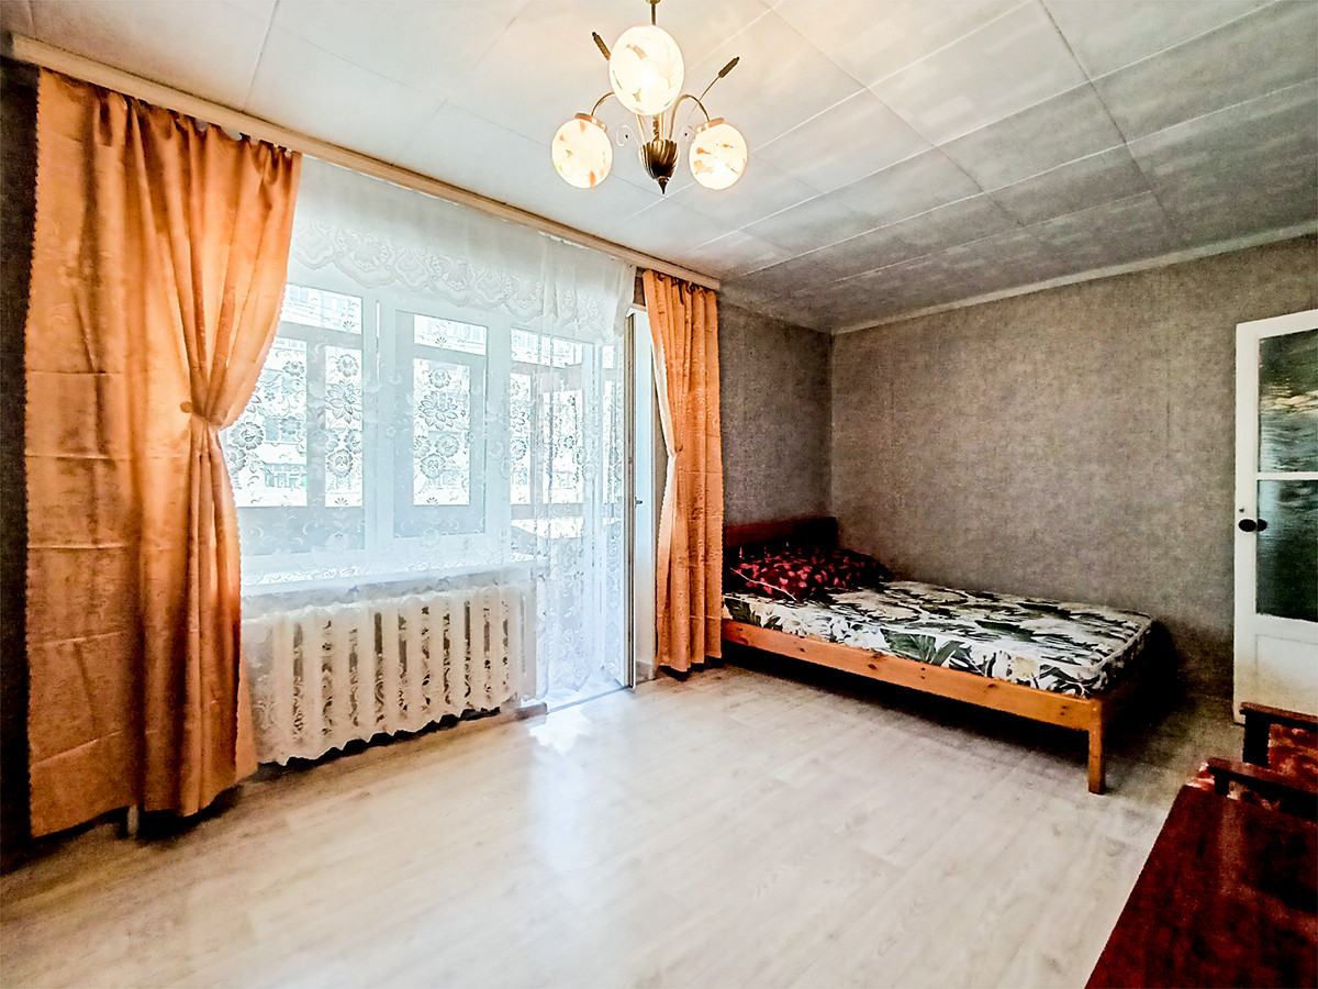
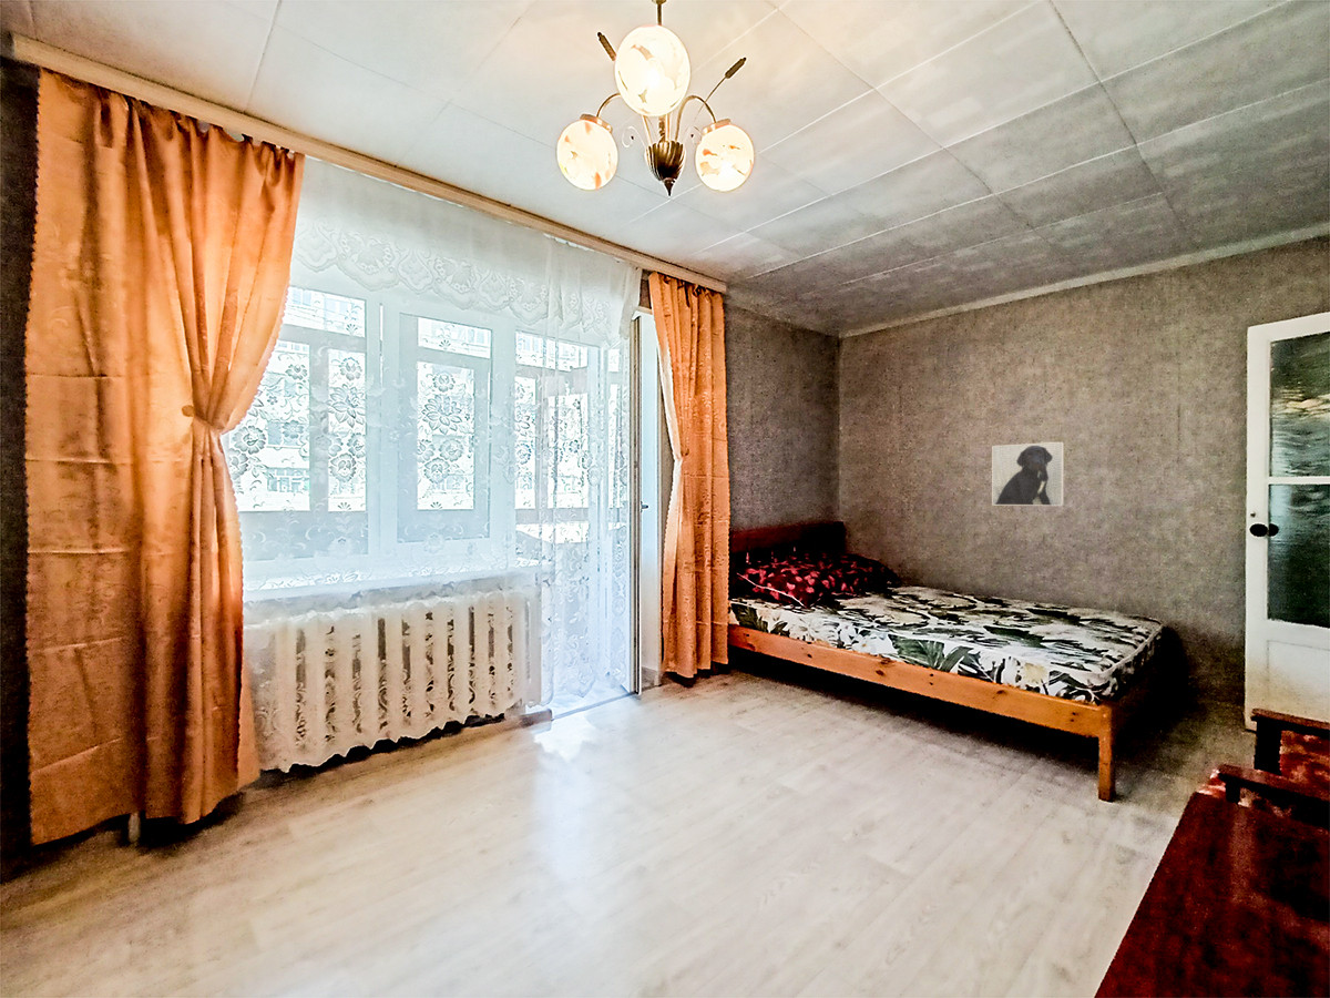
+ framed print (1026, 475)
